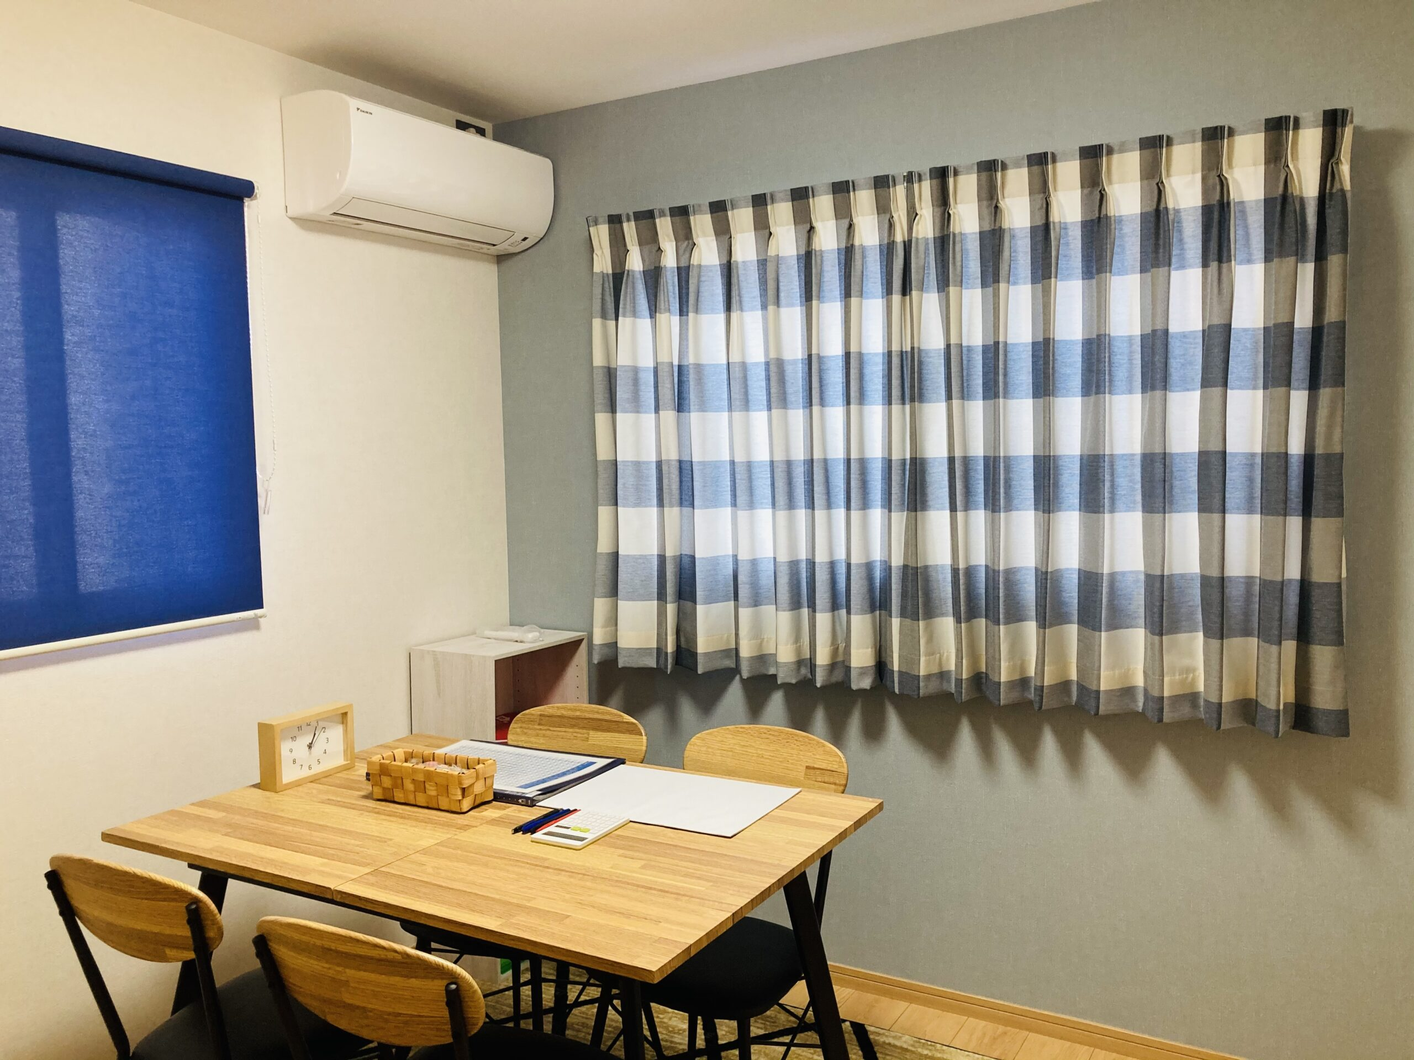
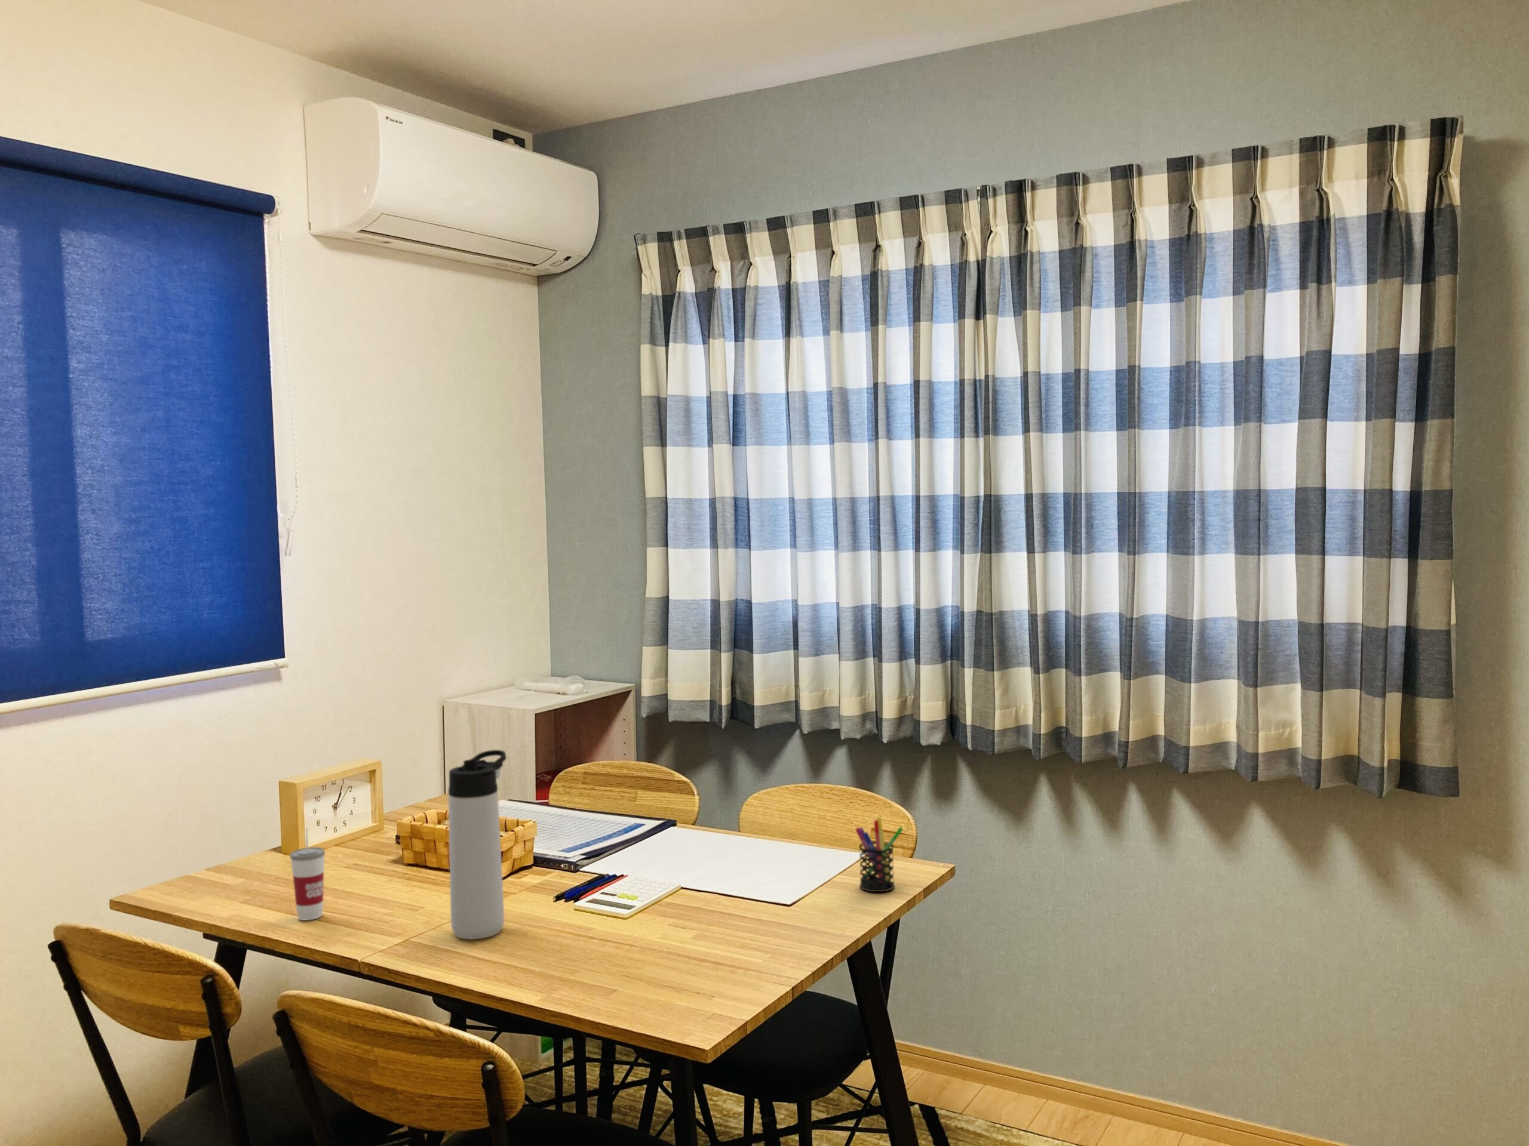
+ pen holder (880, 852)
+ cup (308, 873)
+ thermos bottle (482, 843)
